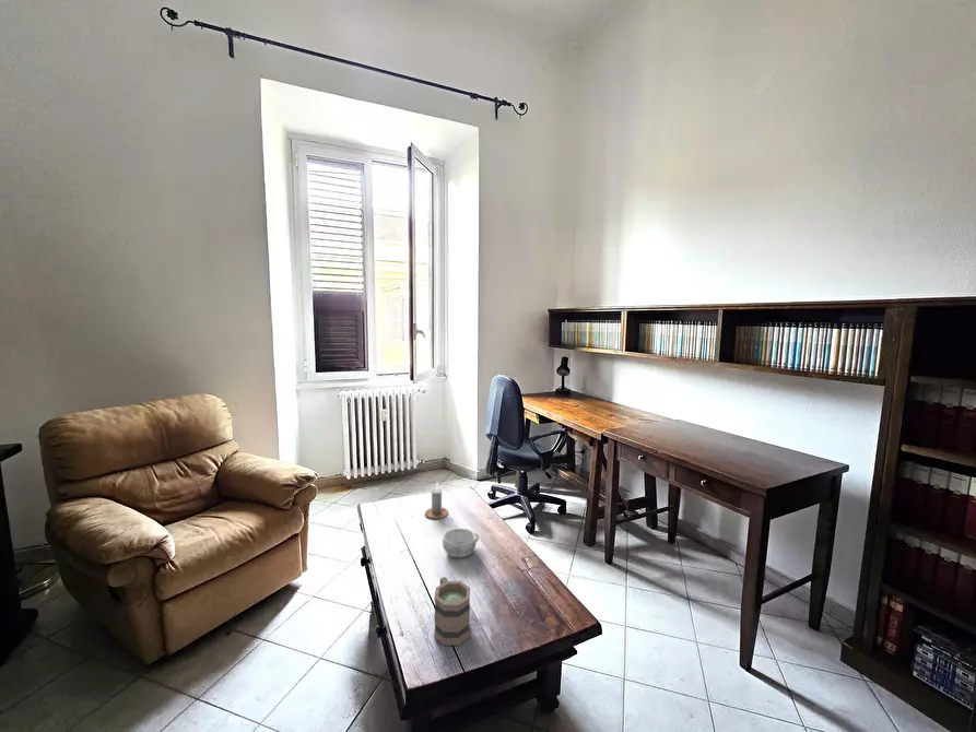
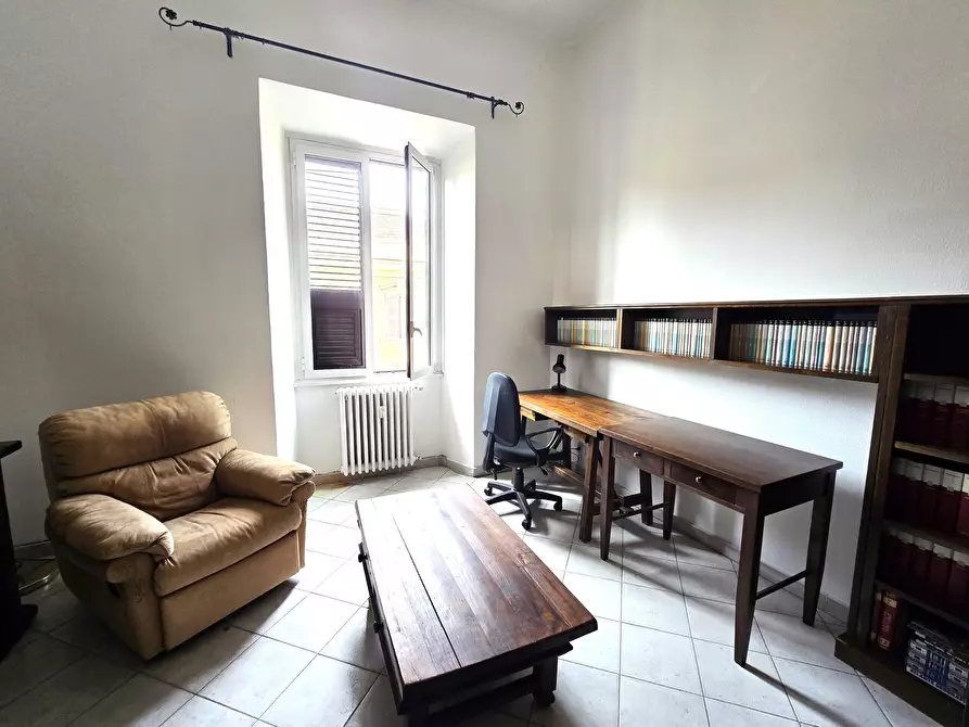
- mug (449, 605)
- decorative bowl (461, 542)
- candle (436, 497)
